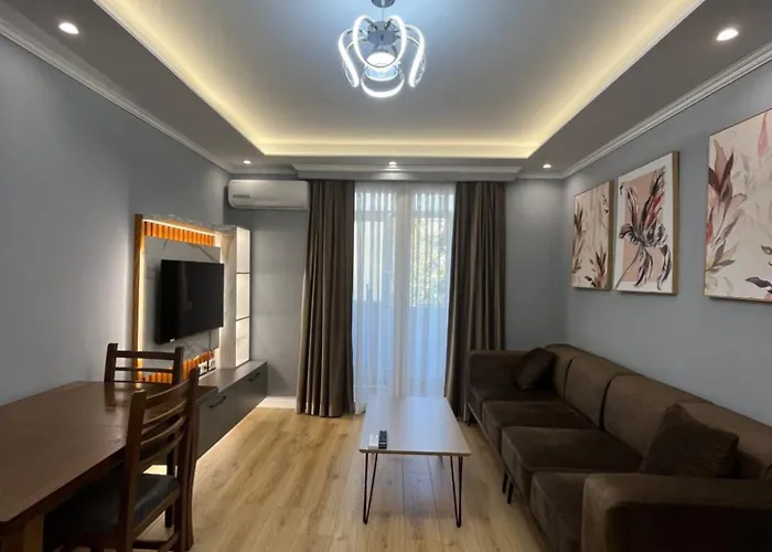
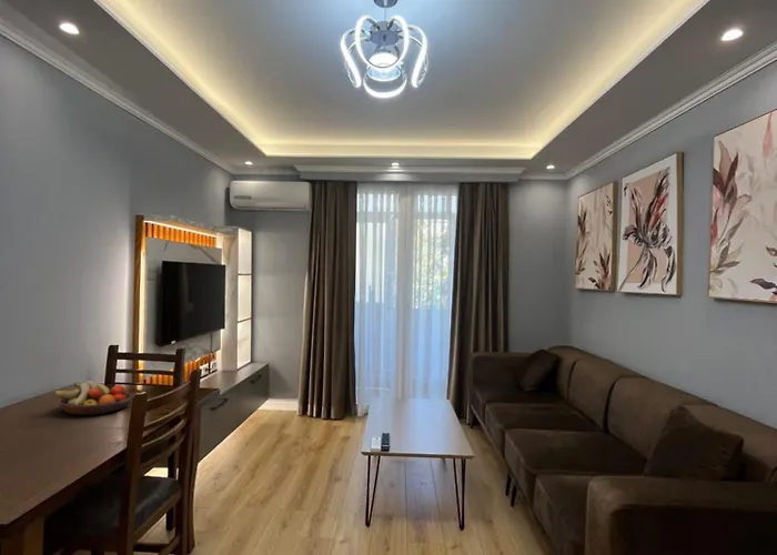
+ fruit bowl (95, 395)
